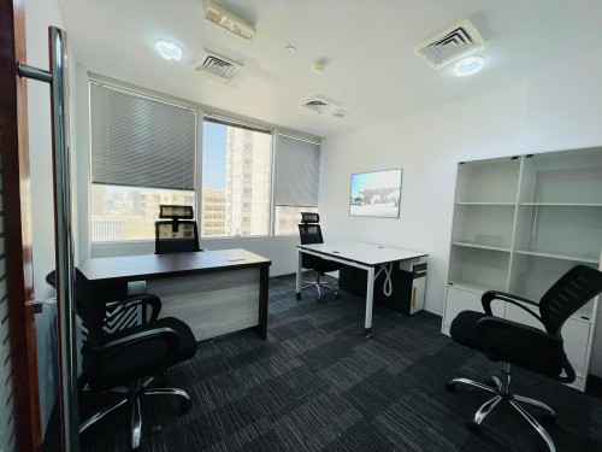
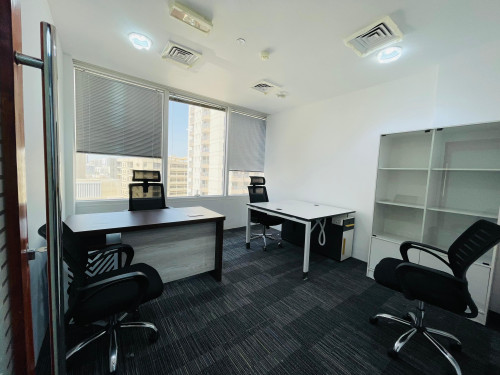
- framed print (373, 194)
